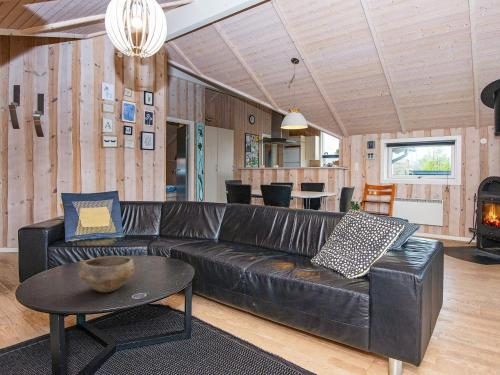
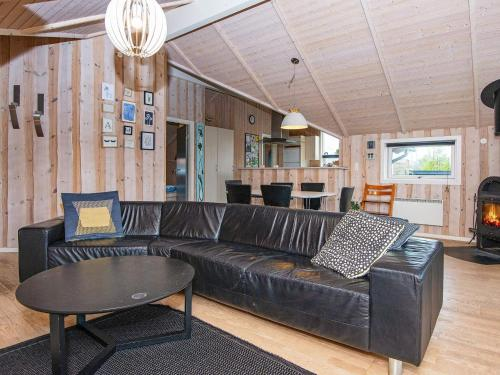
- bowl (107, 274)
